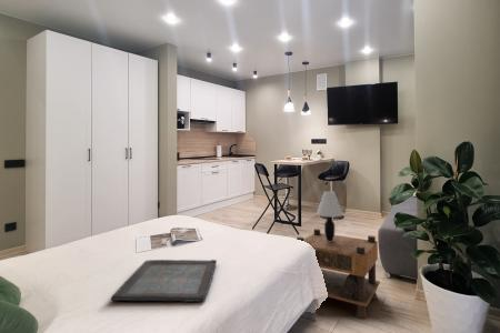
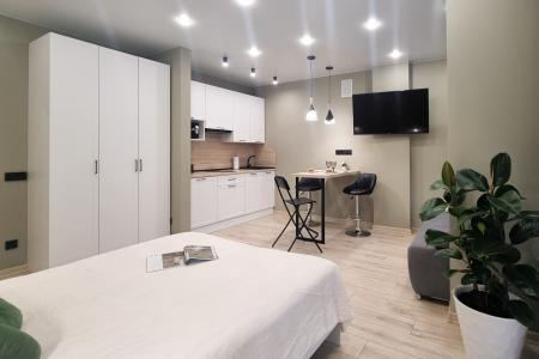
- nightstand (337, 266)
- table lamp (329, 215)
- serving tray (170, 276)
